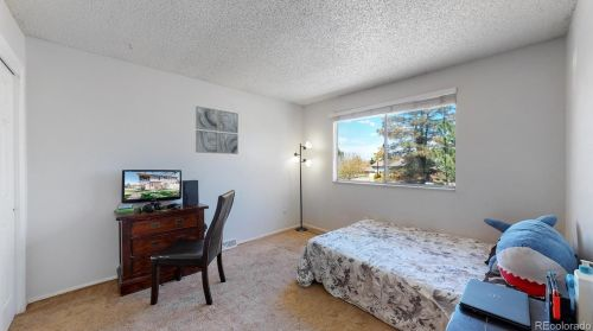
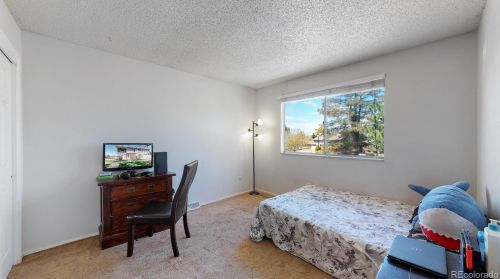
- wall art (217, 132)
